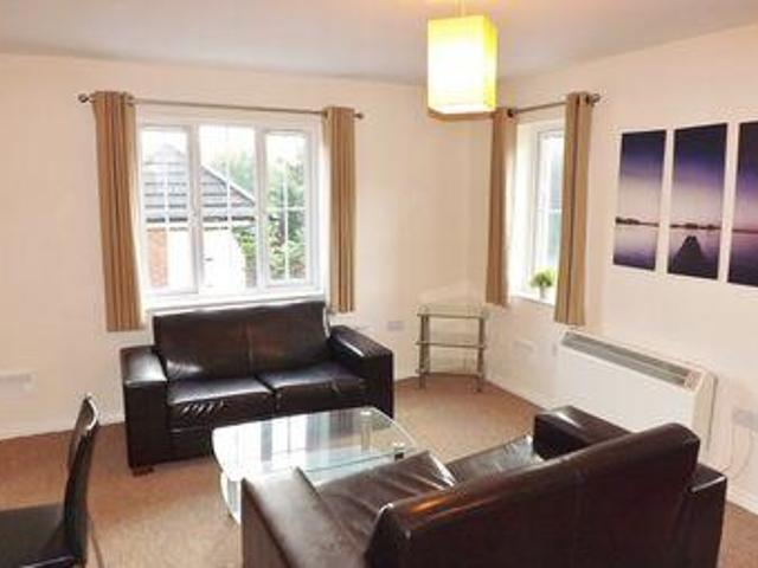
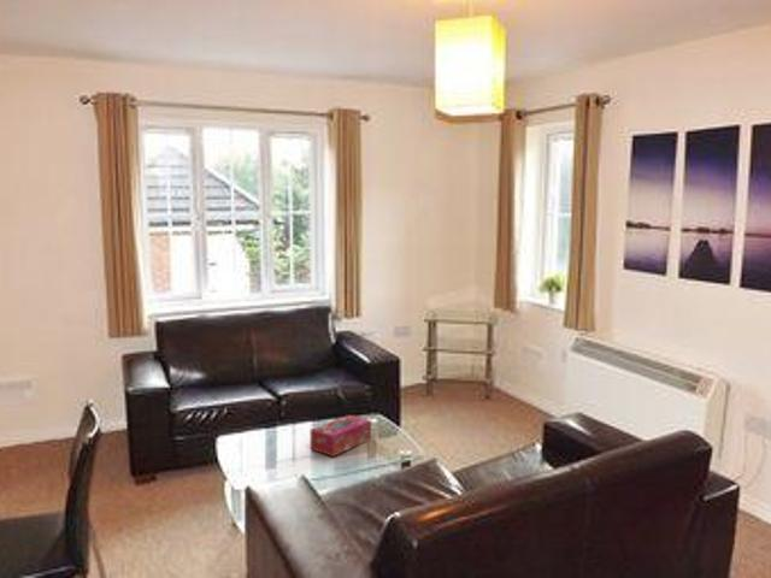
+ tissue box (341, 434)
